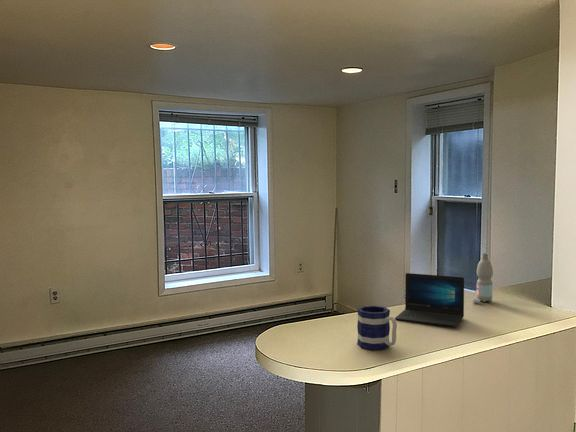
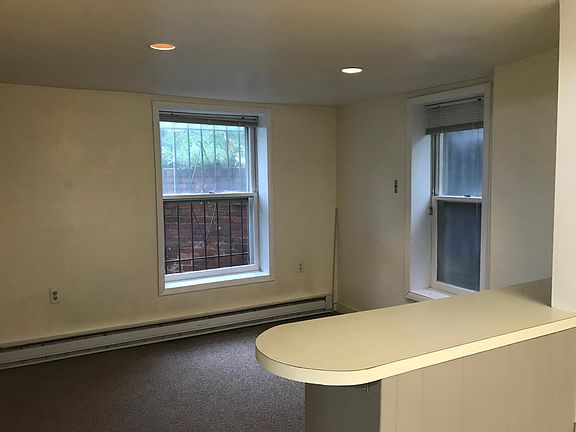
- mug (378, 328)
- laptop (429, 298)
- water bottle (481, 277)
